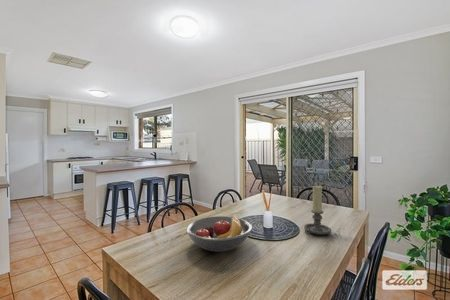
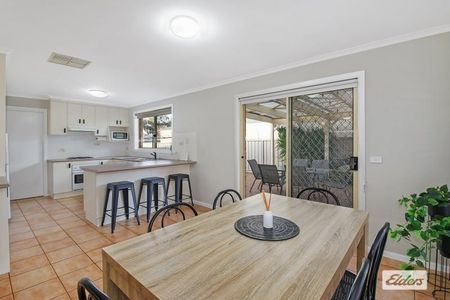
- candle holder (315, 208)
- fruit bowl (219, 232)
